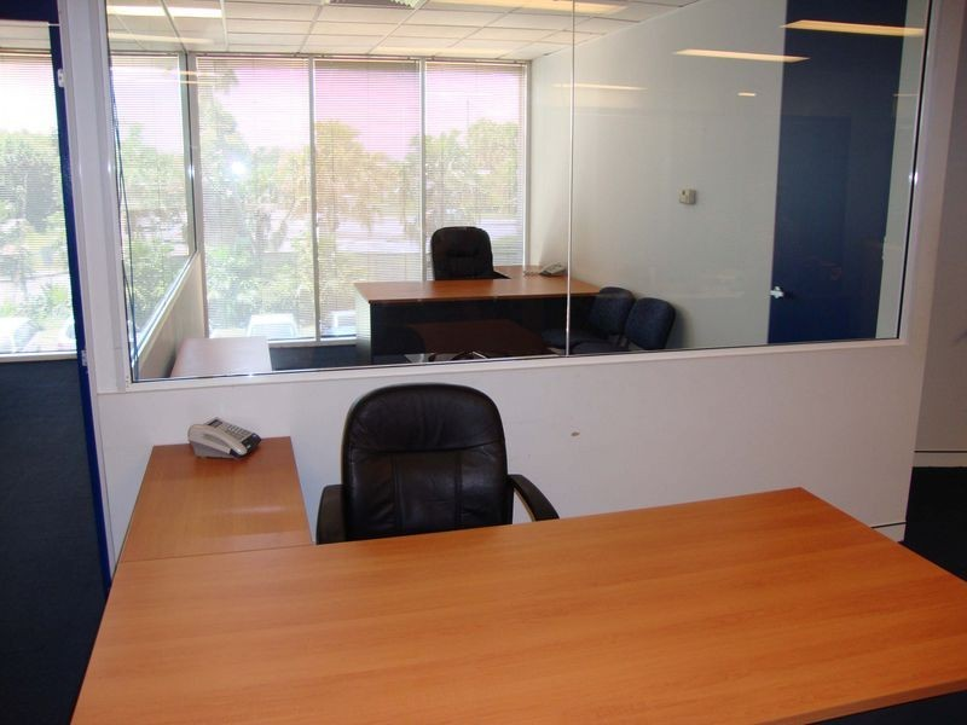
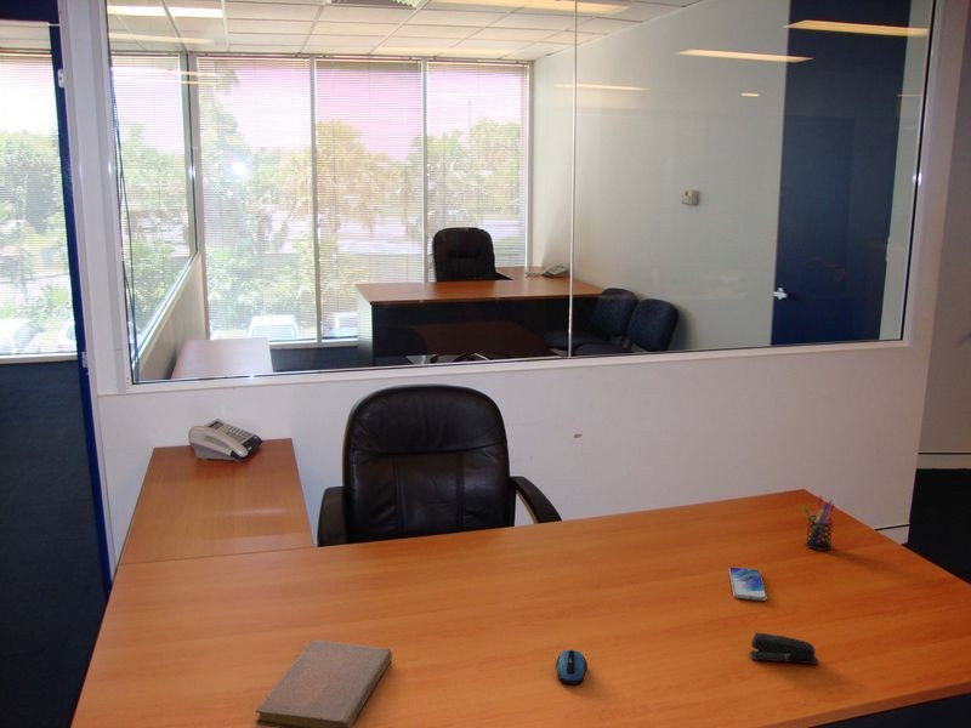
+ computer mouse (572, 661)
+ smartphone (746, 582)
+ stapler (784, 647)
+ notebook (328, 683)
+ pen holder (817, 522)
